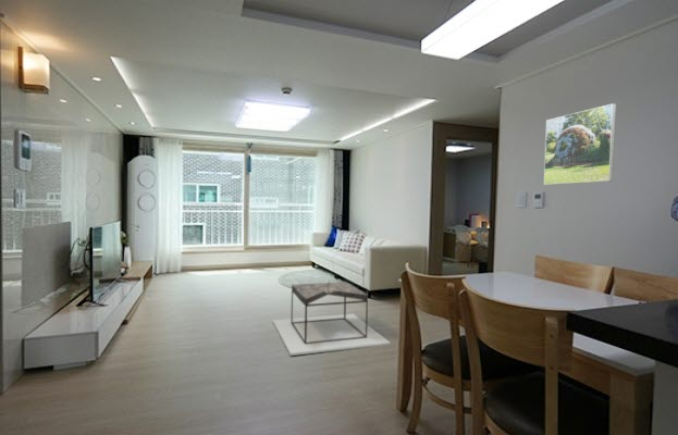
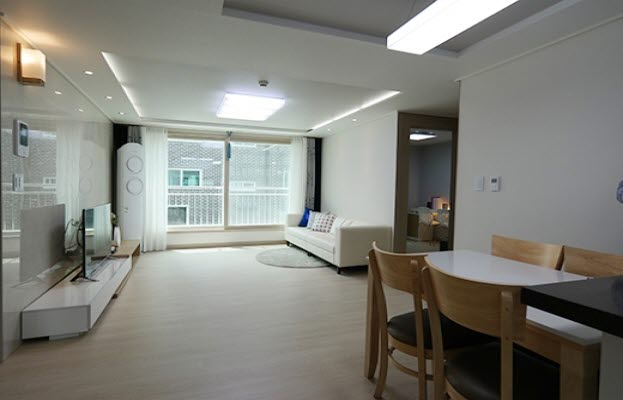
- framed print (576, 148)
- coffee table (328, 303)
